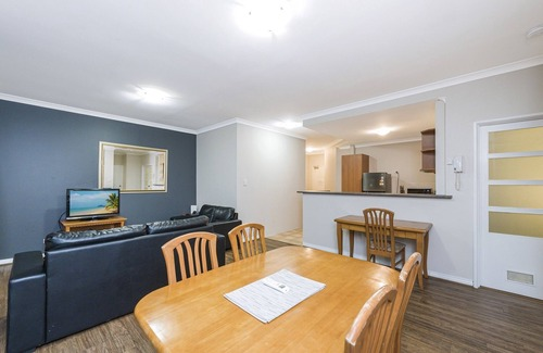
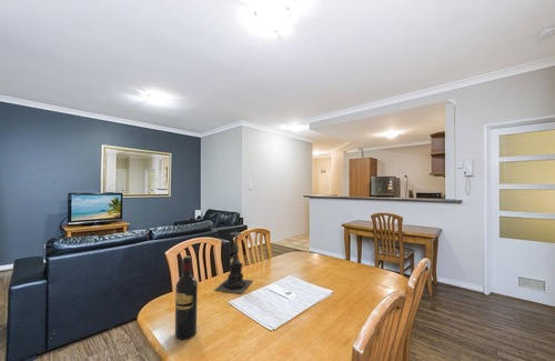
+ wine bottle (186, 294)
+ candle holder (234, 254)
